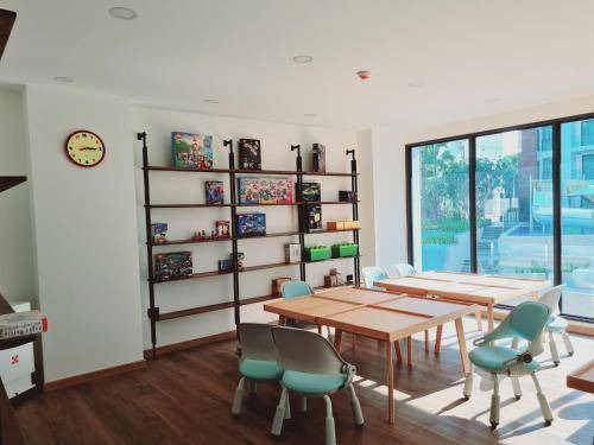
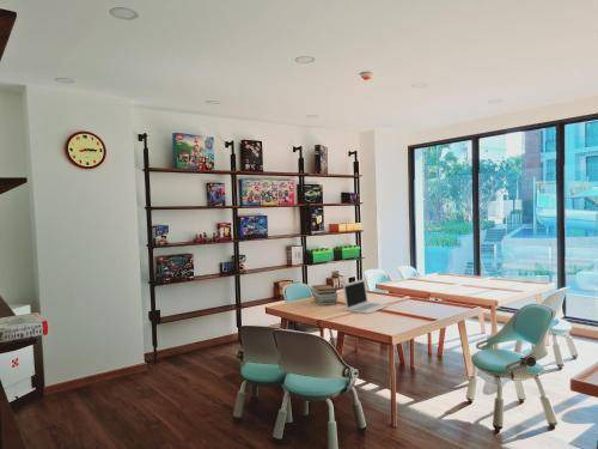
+ book stack (324, 295)
+ laptop (366, 295)
